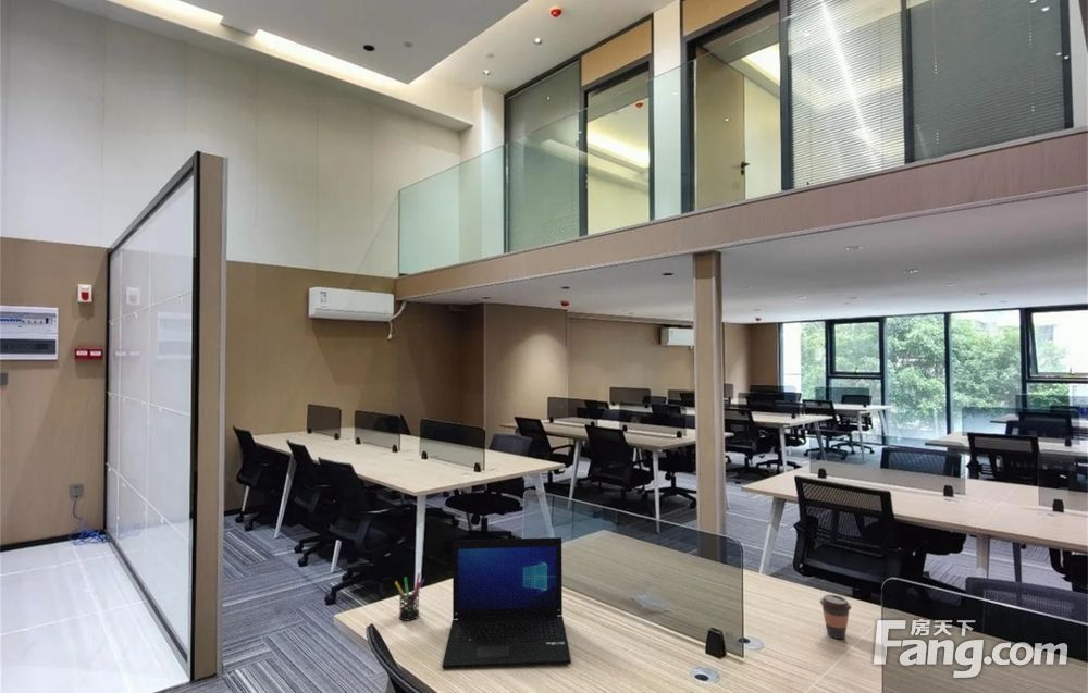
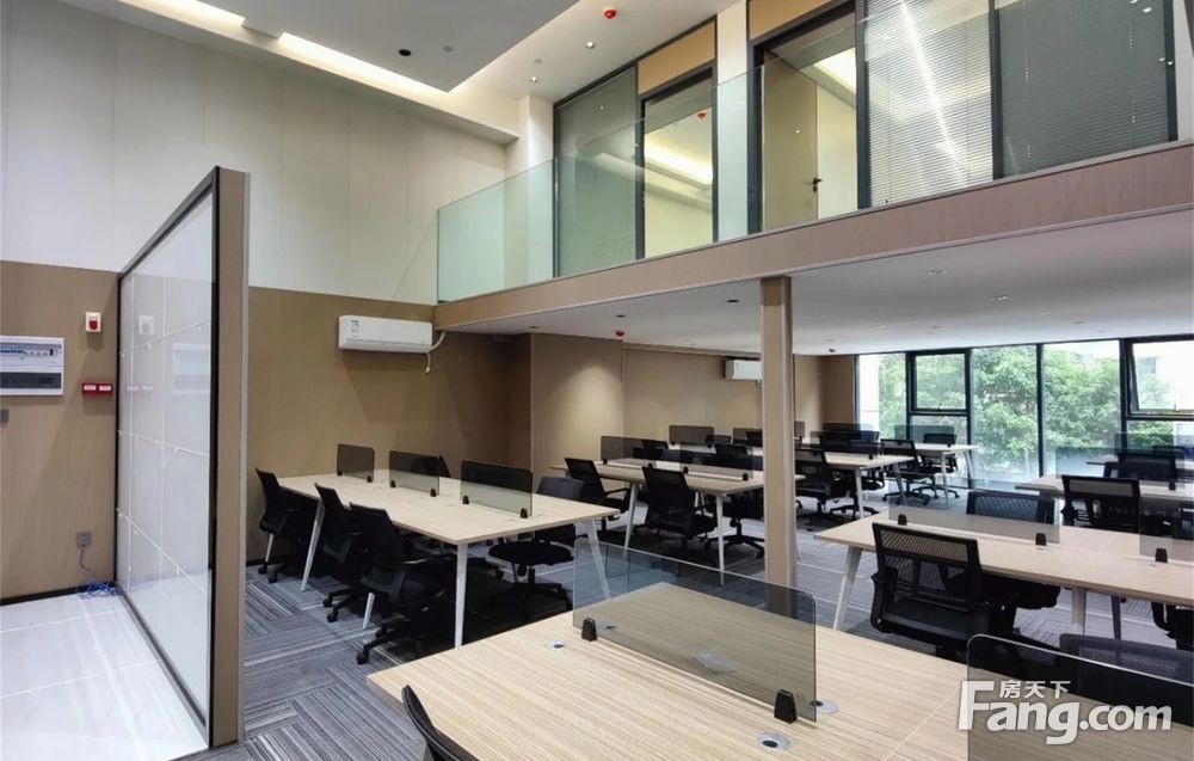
- pen holder (409, 594)
- laptop (507, 597)
- coffee cup (836, 617)
